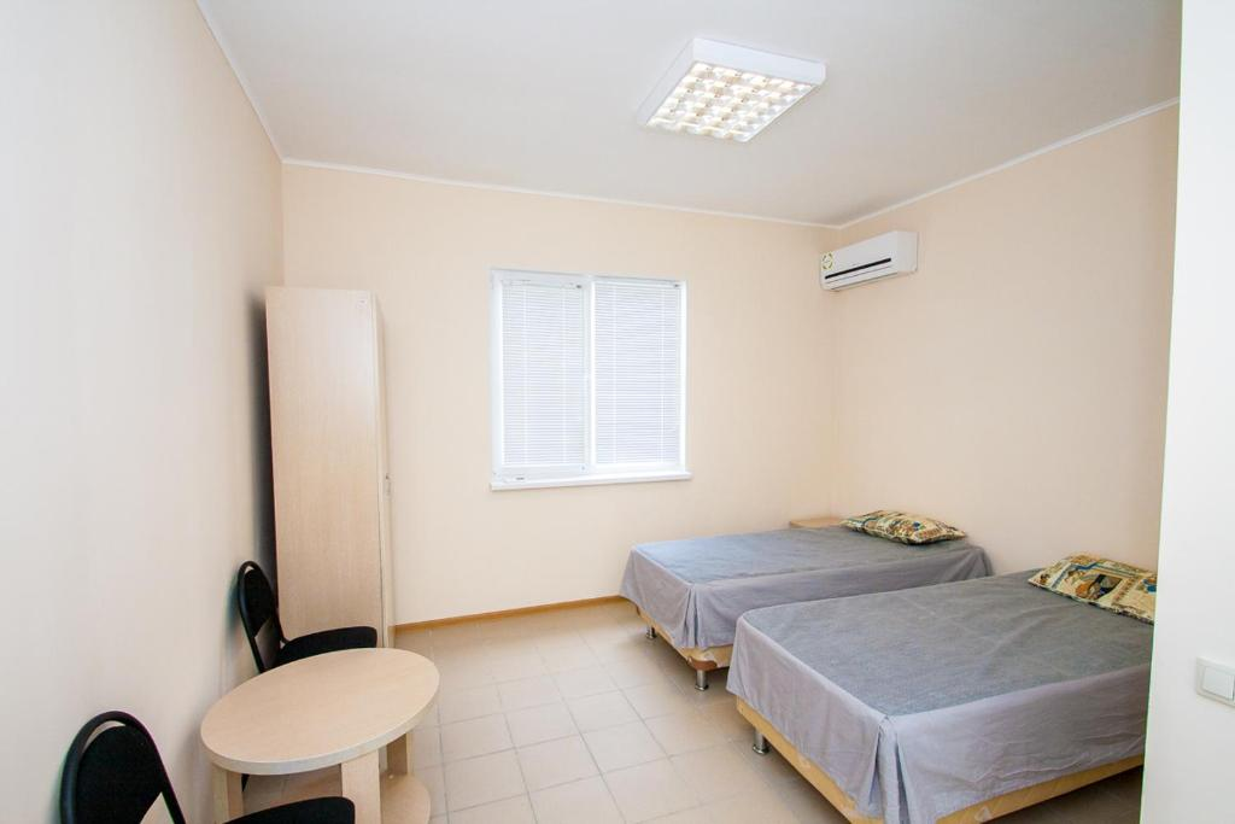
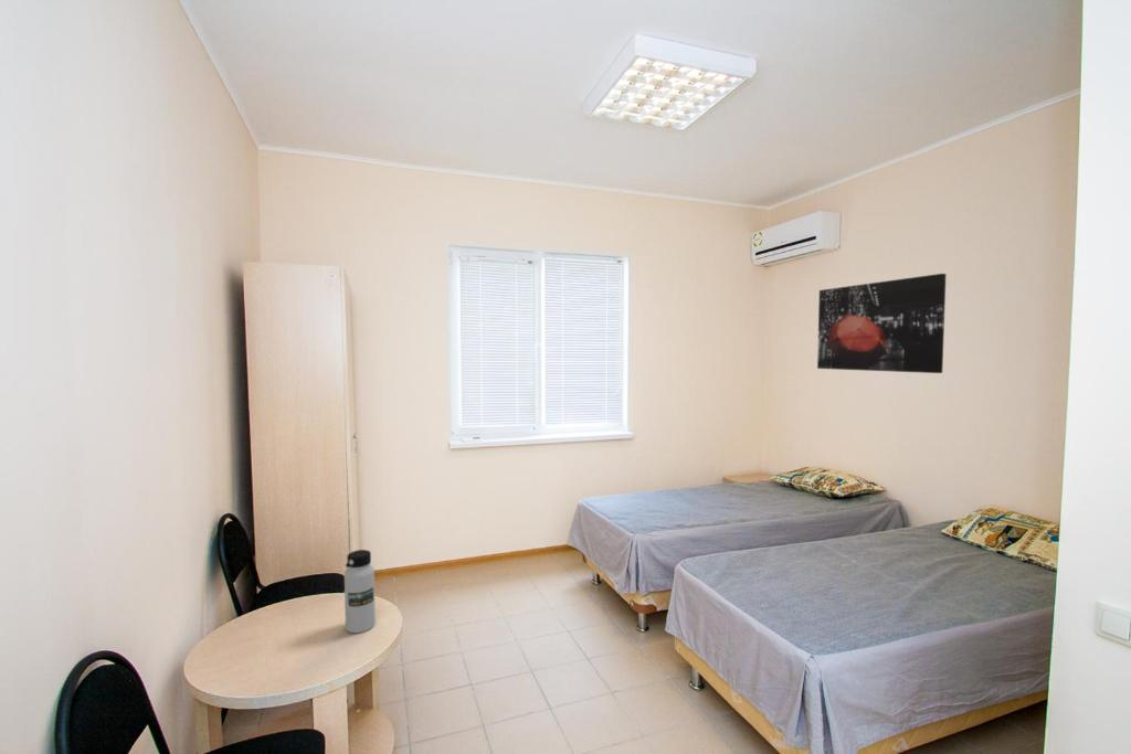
+ wall art (874, 327)
+ water bottle (359, 590)
